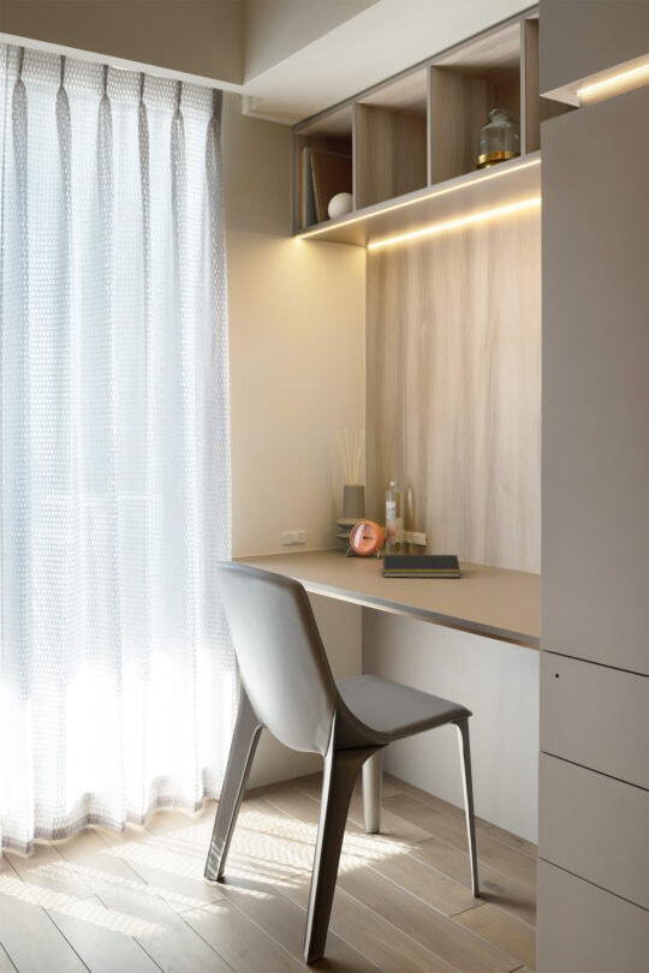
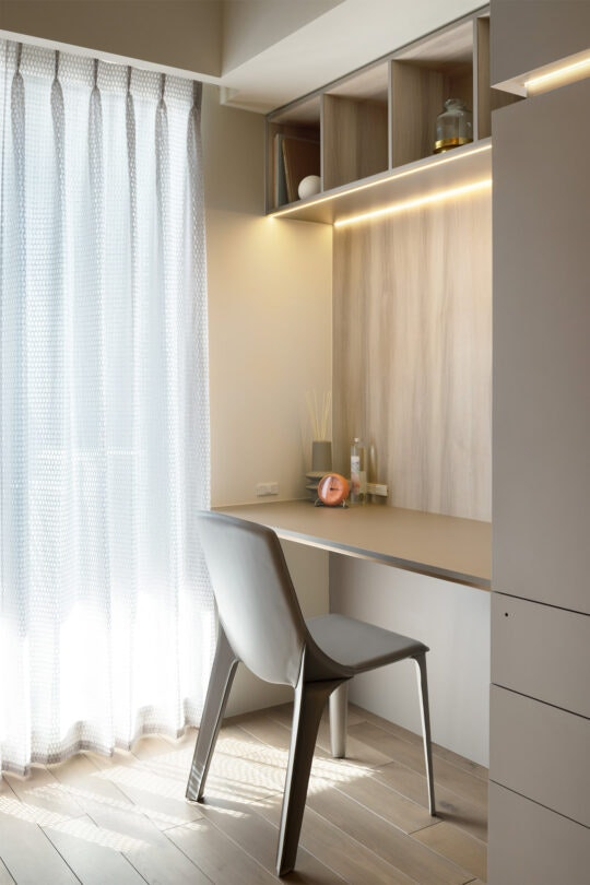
- notepad (421, 565)
